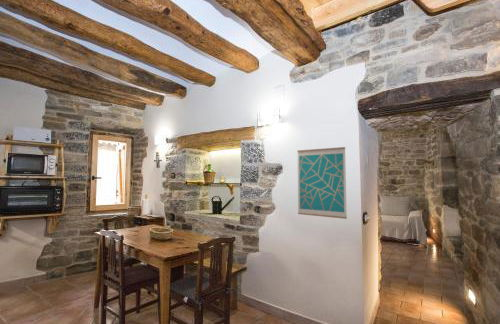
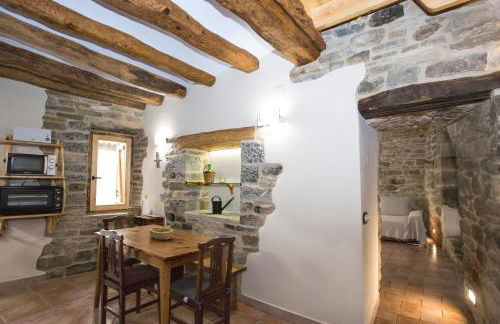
- wall art (320, 182)
